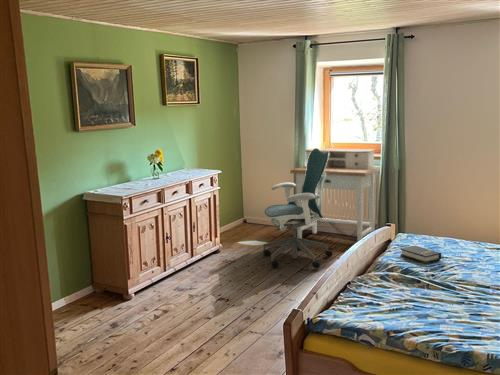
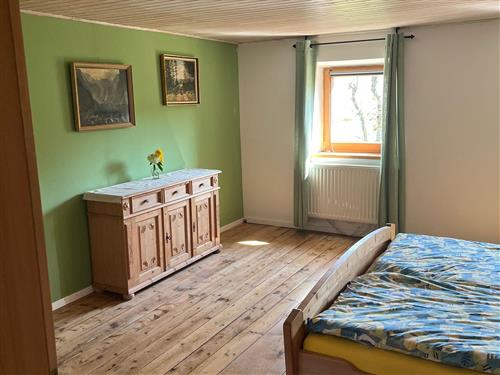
- desk (334, 188)
- hardback book (420, 253)
- office chair (294, 205)
